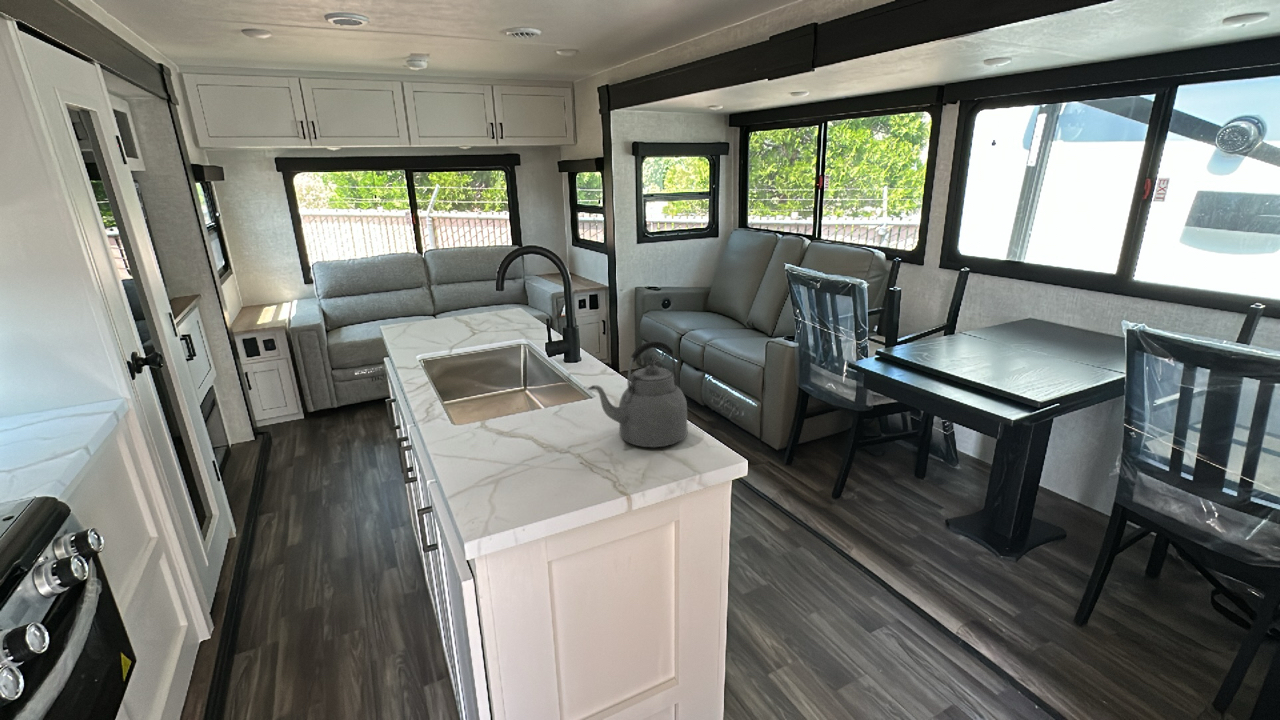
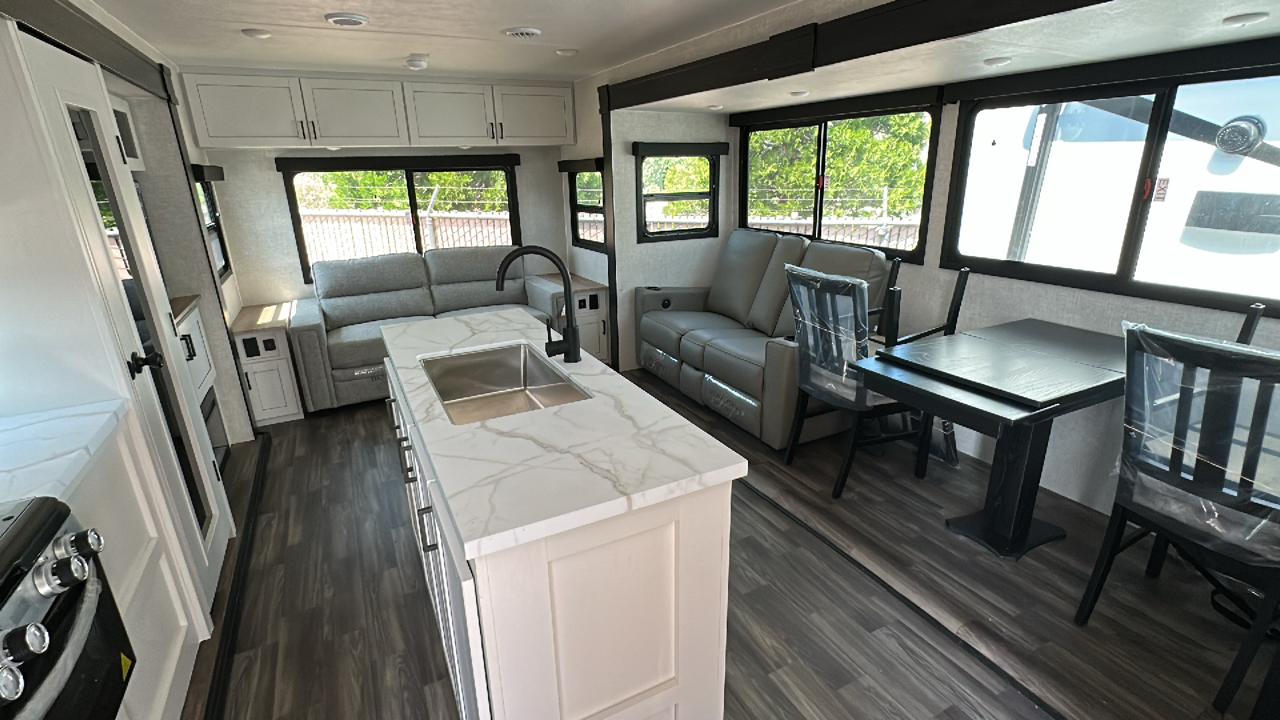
- kettle (637, 392)
